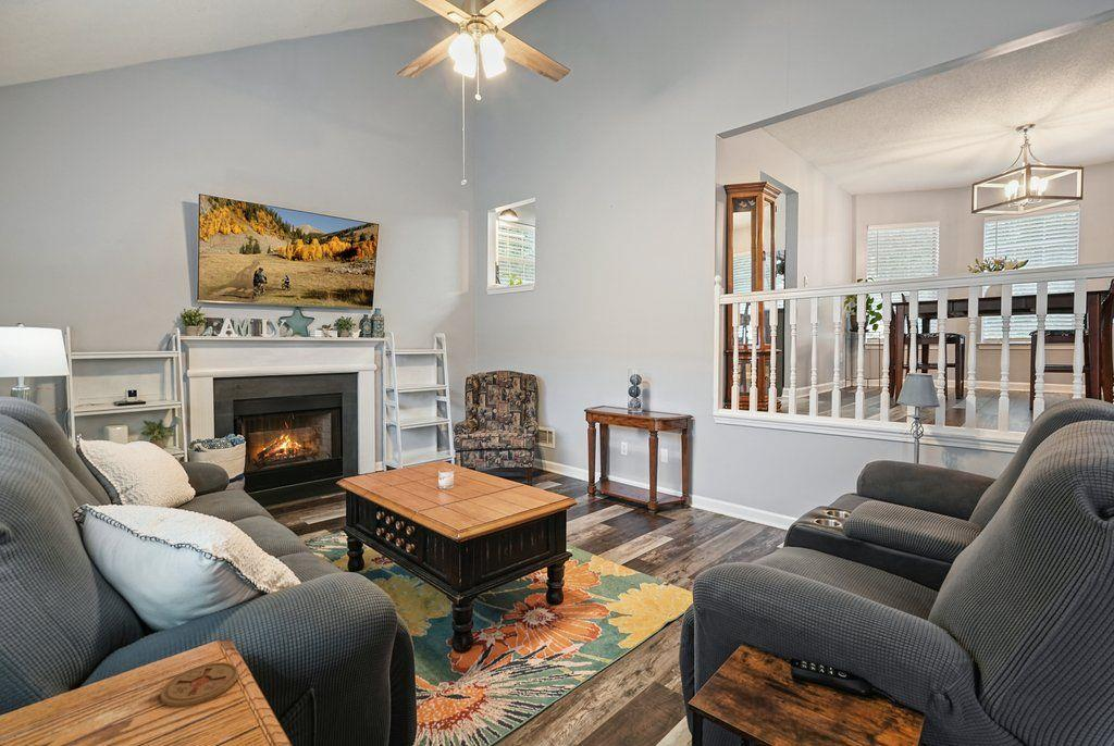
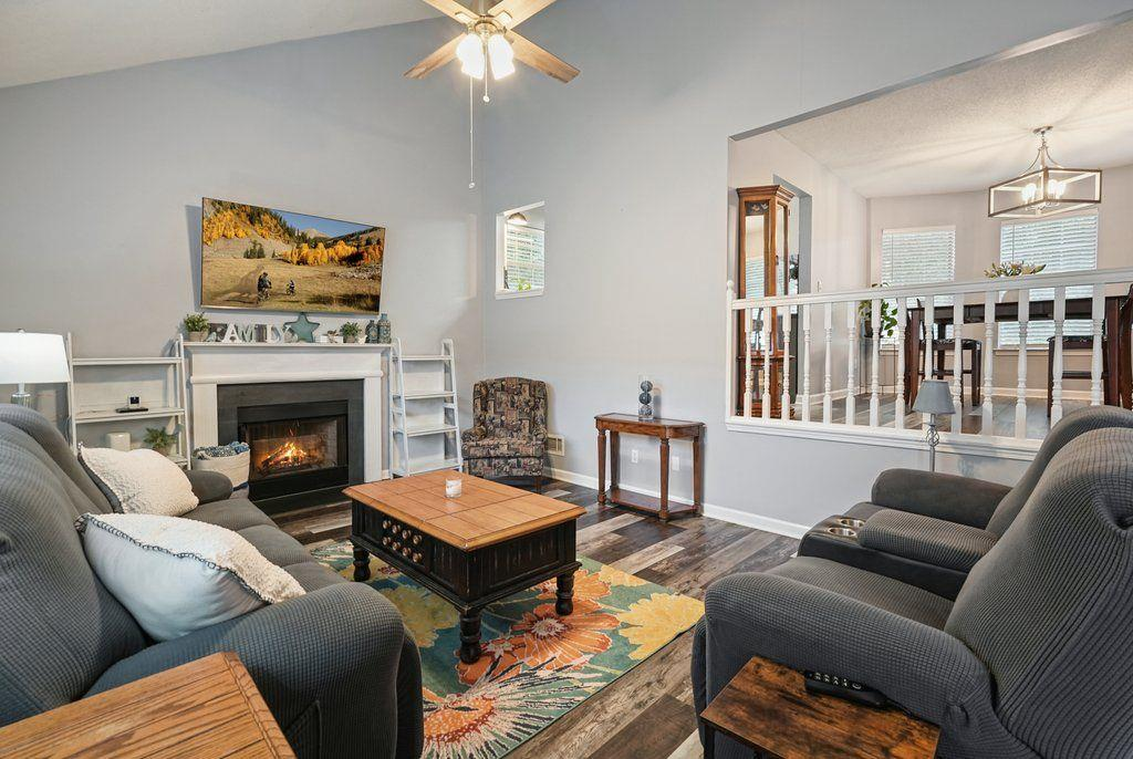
- coaster (200, 683)
